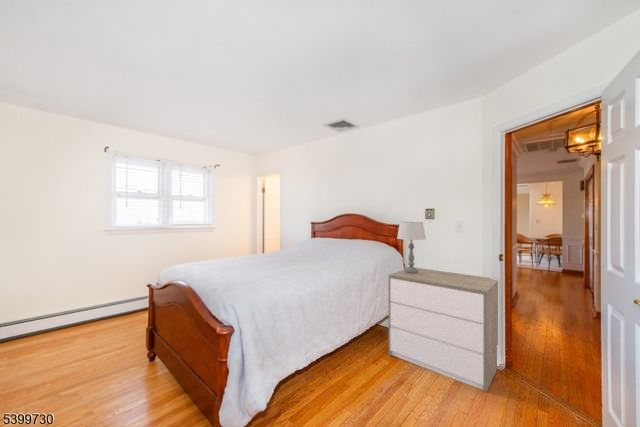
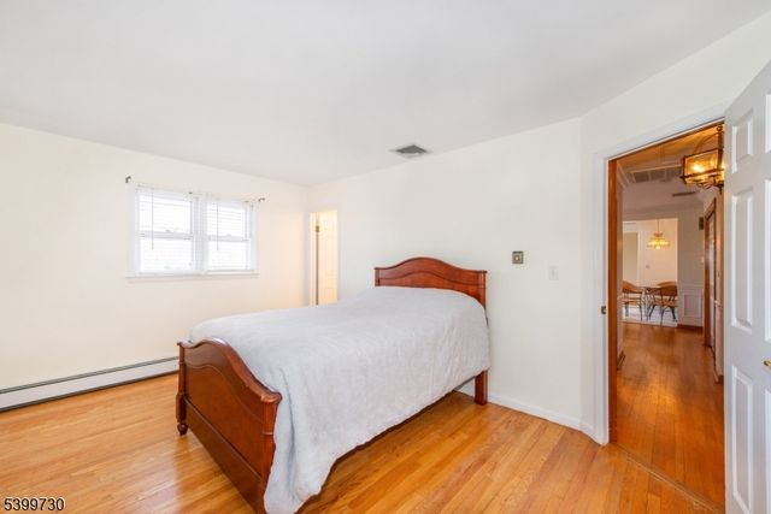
- dresser (442, 318)
- table lamp (411, 246)
